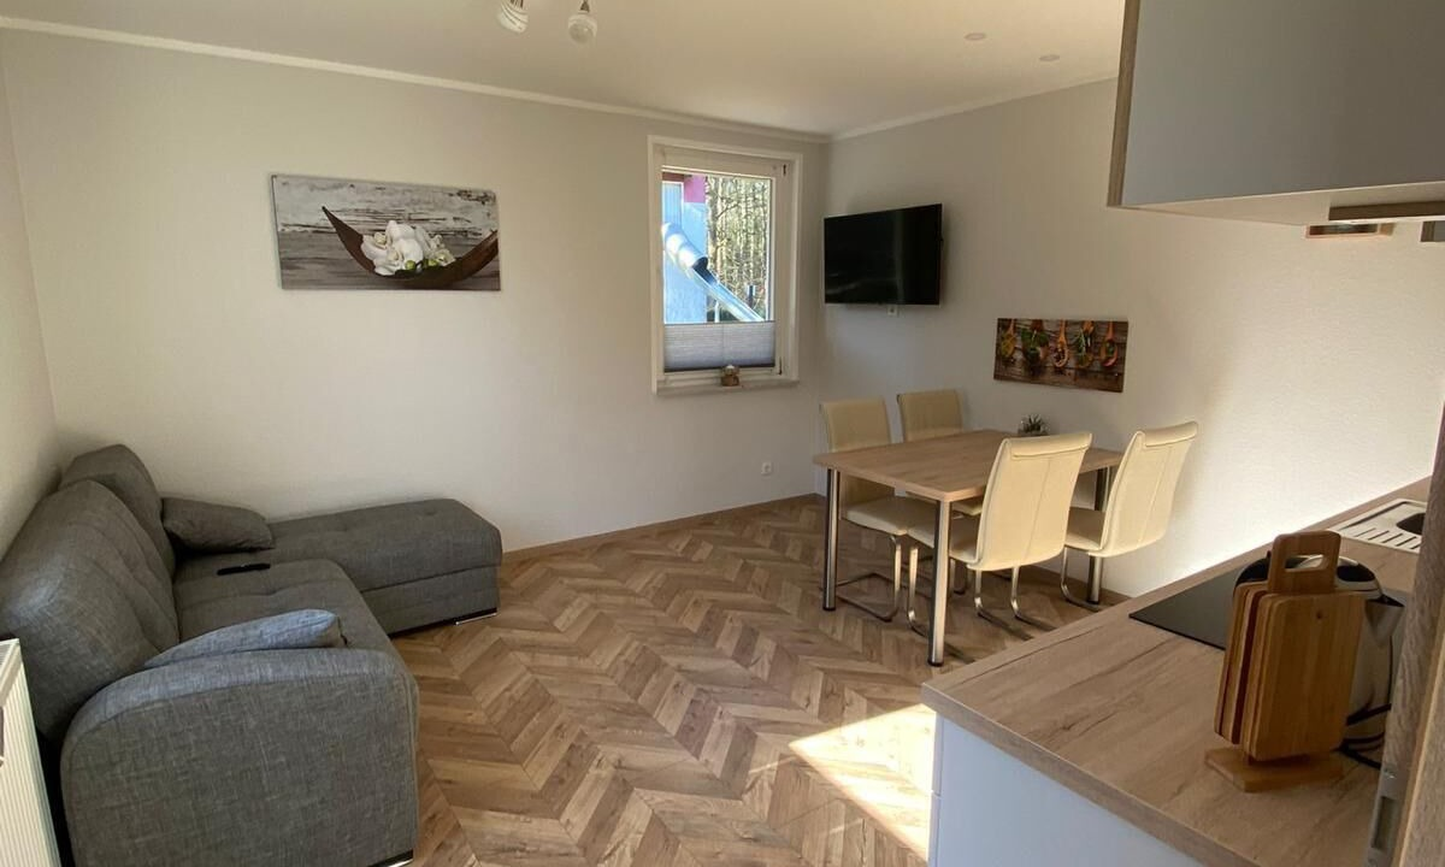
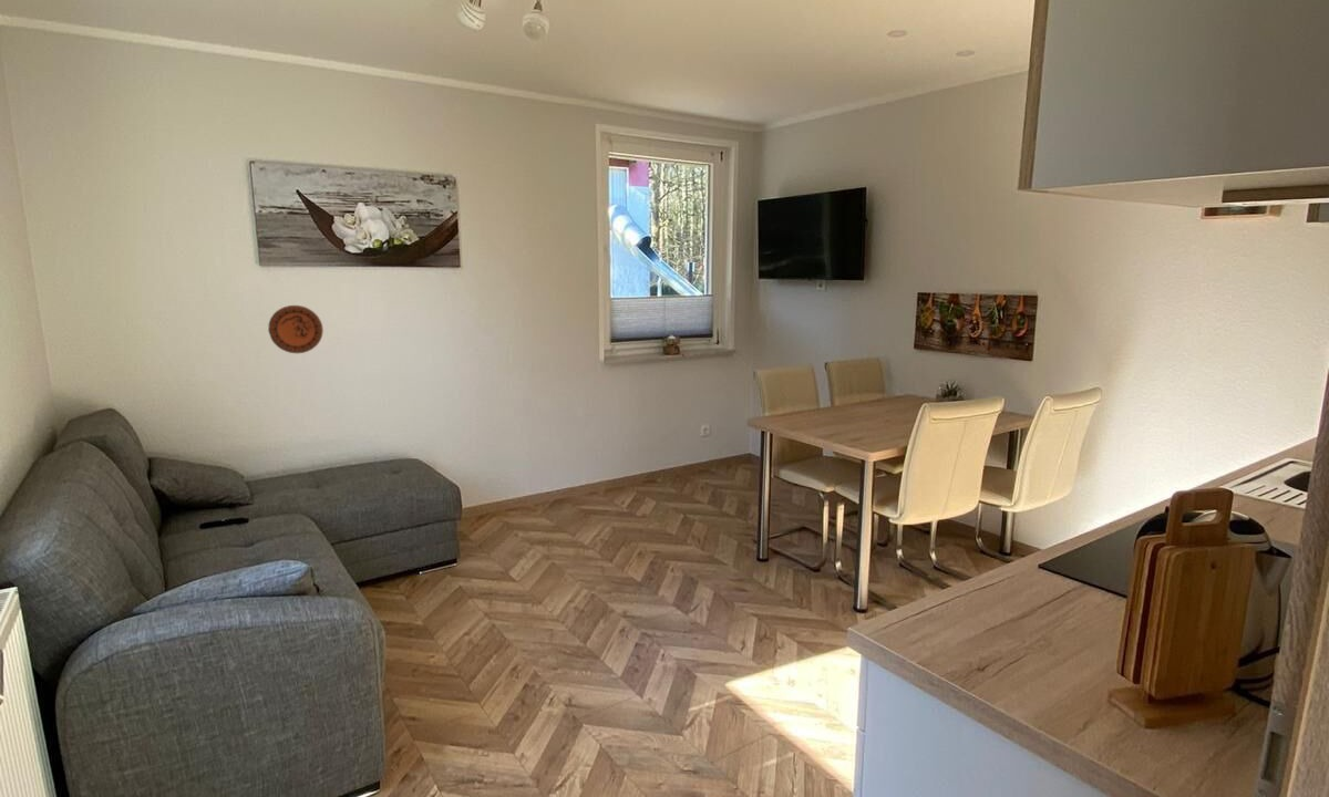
+ decorative plate (296, 329)
